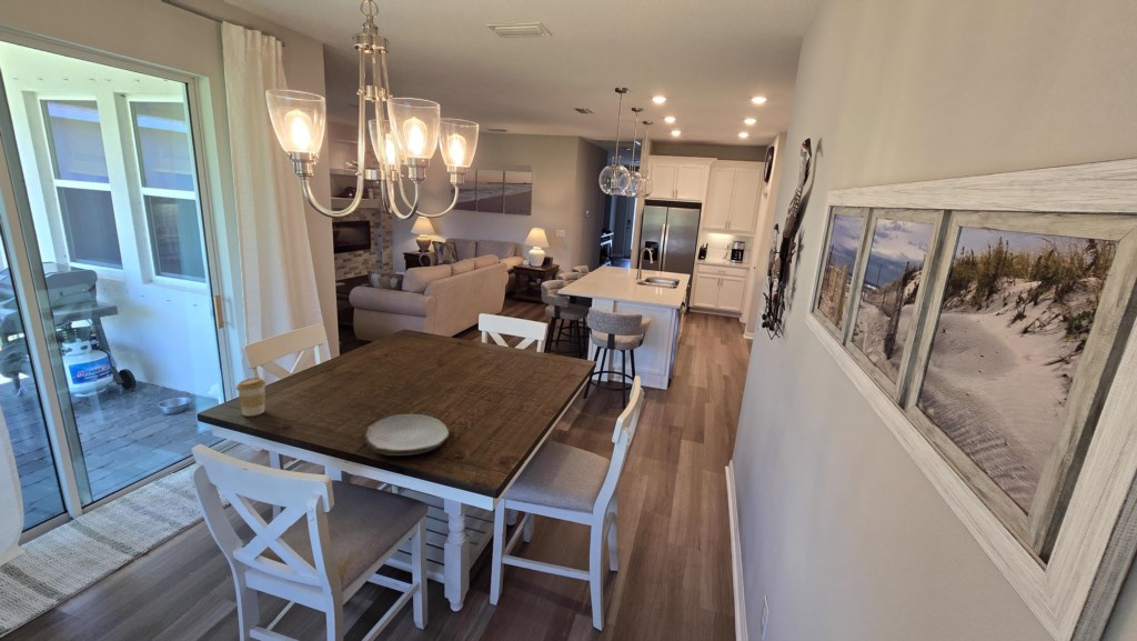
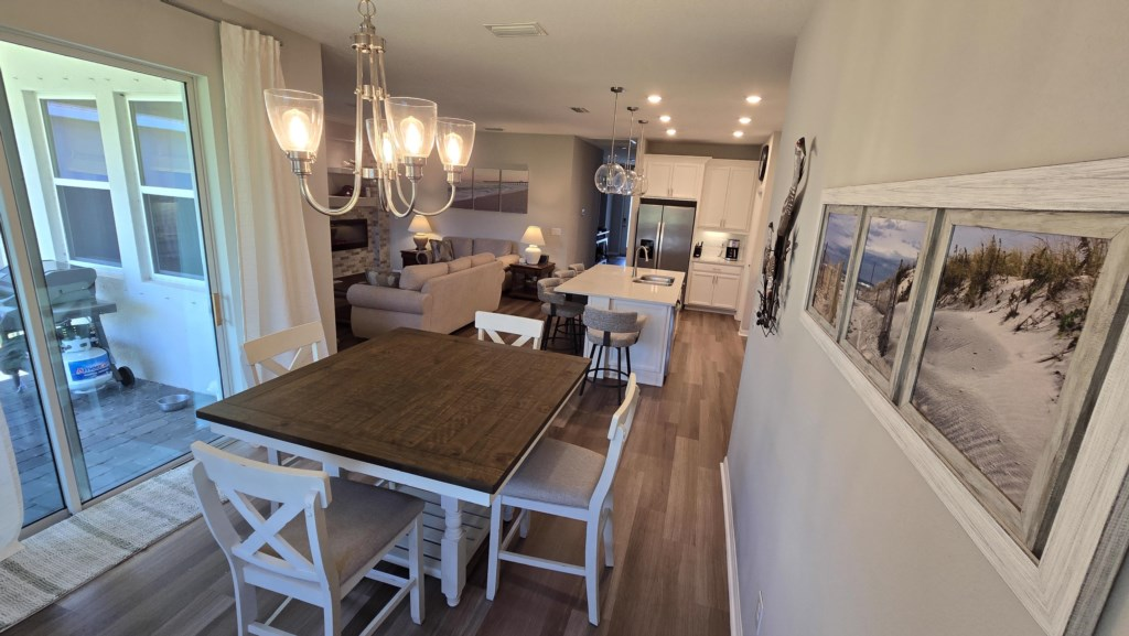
- plate (407, 434)
- coffee cup (252, 395)
